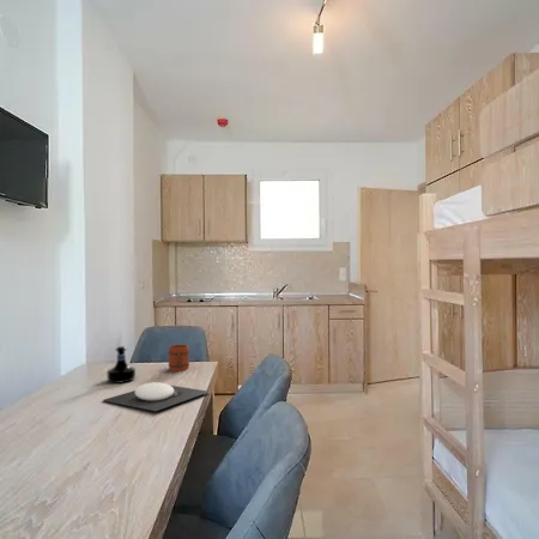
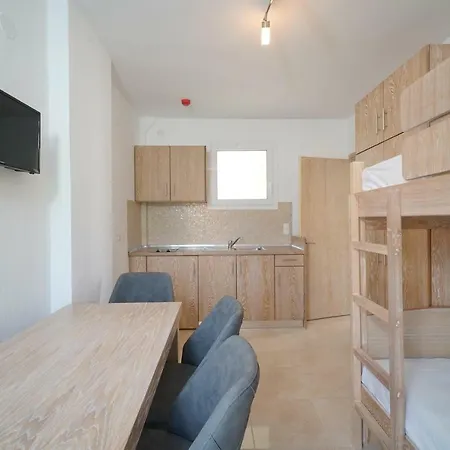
- tequila bottle (121, 363)
- mug (178, 358)
- plate (157, 390)
